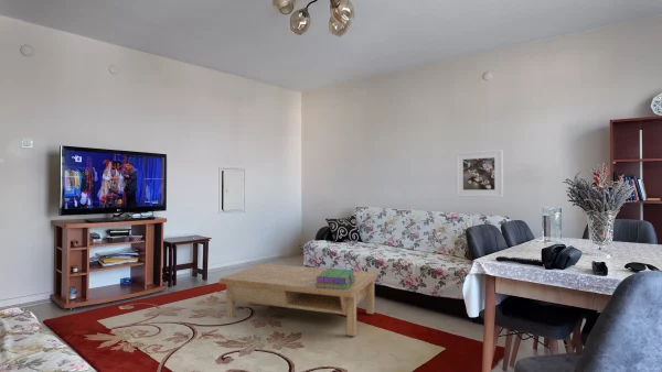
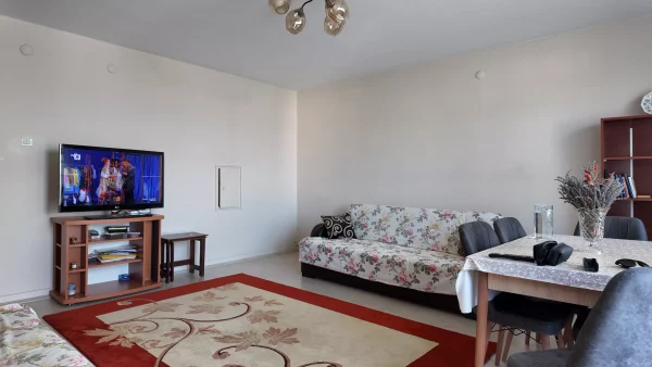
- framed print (478, 174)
- stack of books (335, 277)
- coffee table (300, 295)
